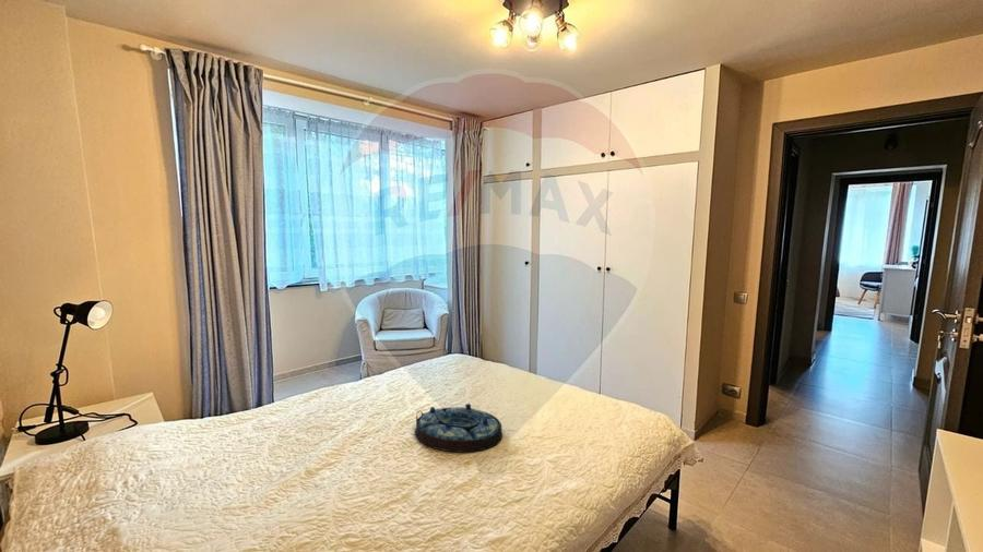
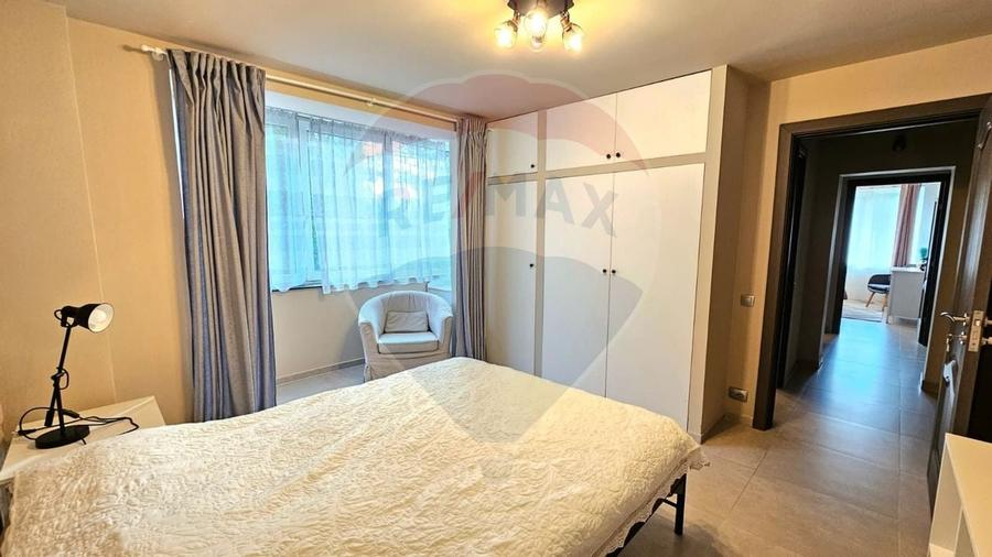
- serving tray (458, 422)
